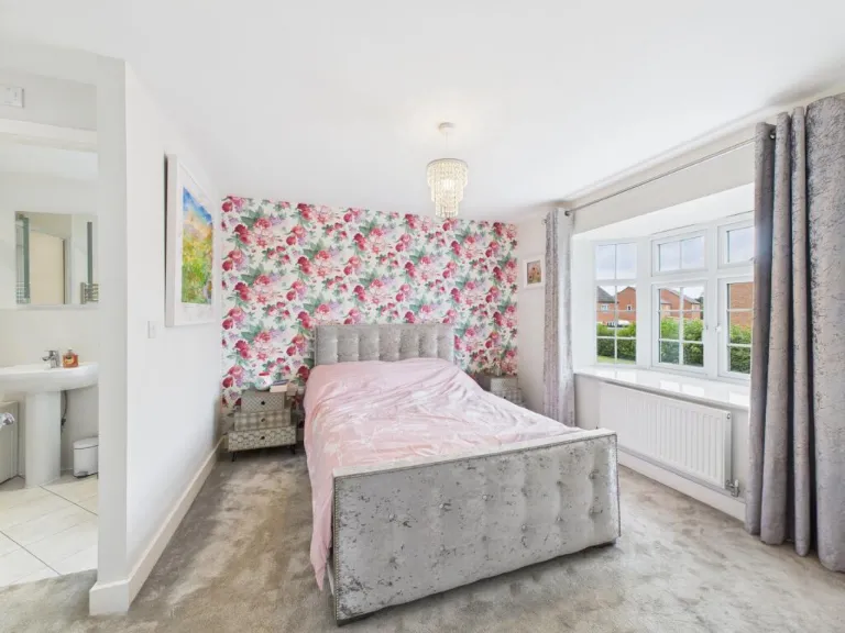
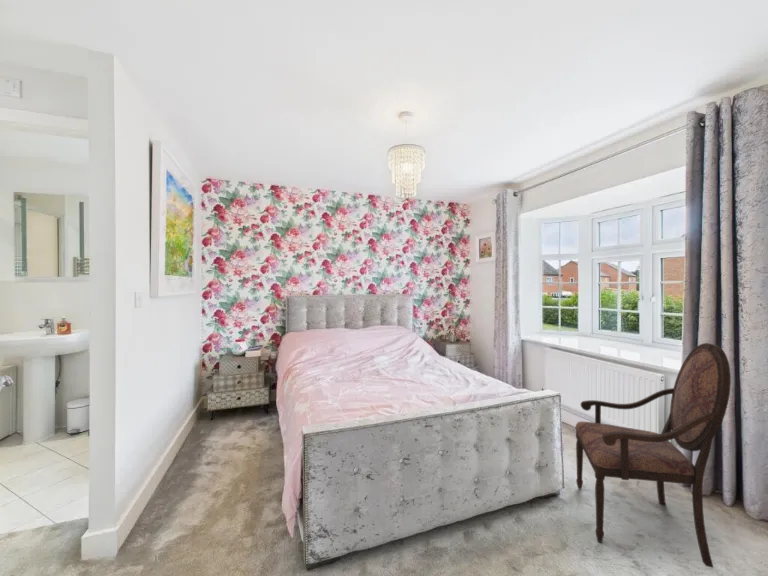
+ armchair (645, 431)
